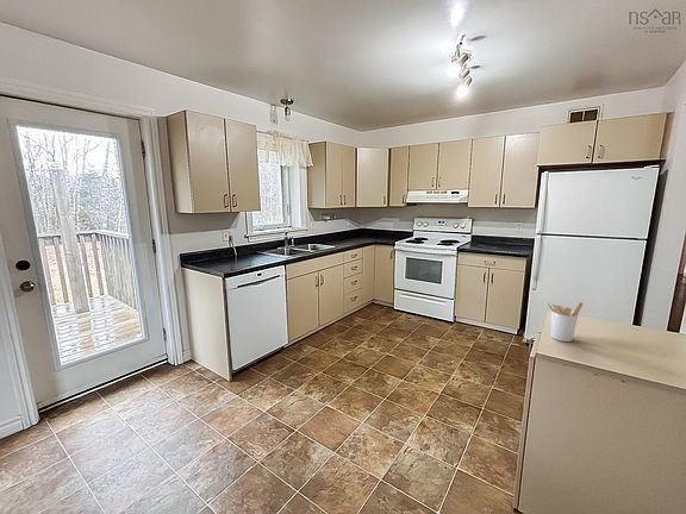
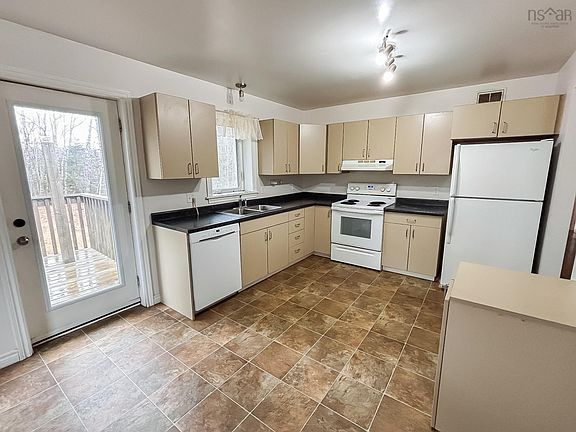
- utensil holder (562, 320)
